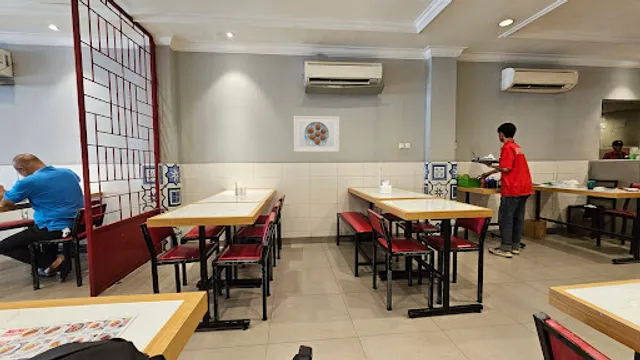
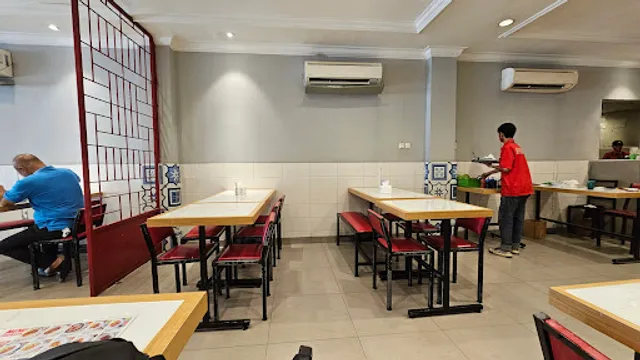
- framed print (316, 134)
